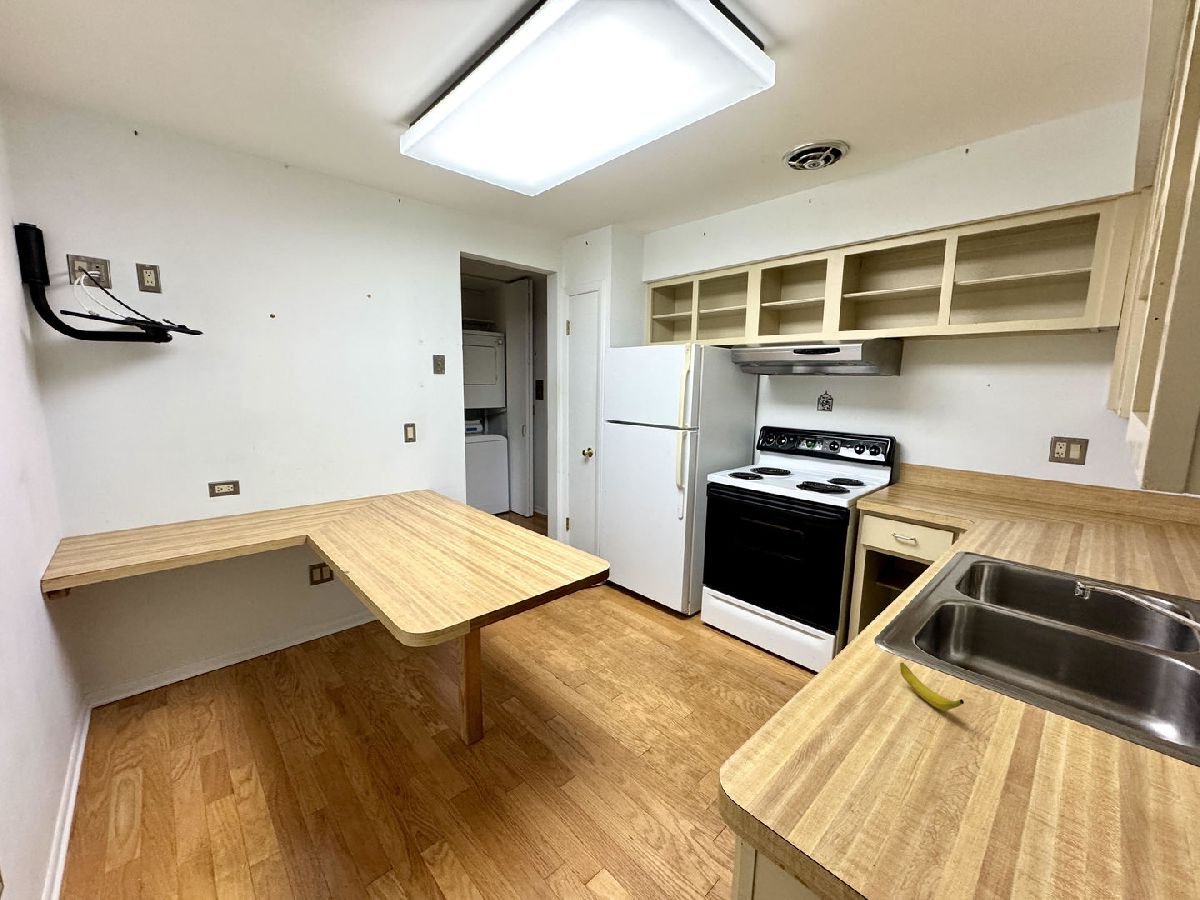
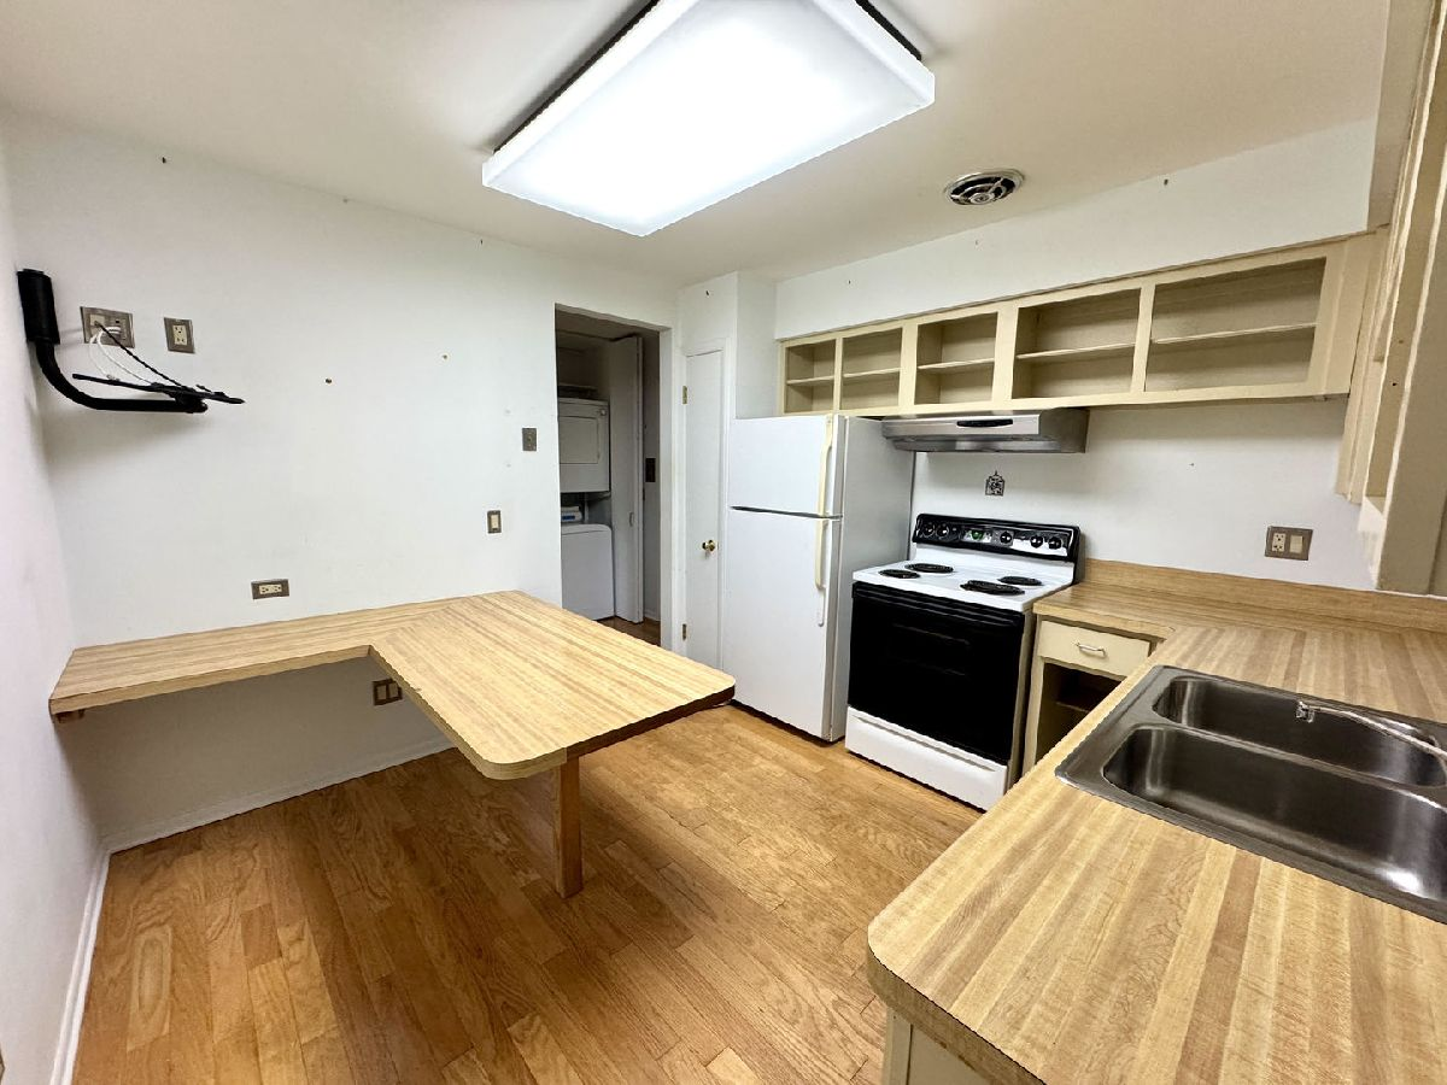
- banana (928, 689)
